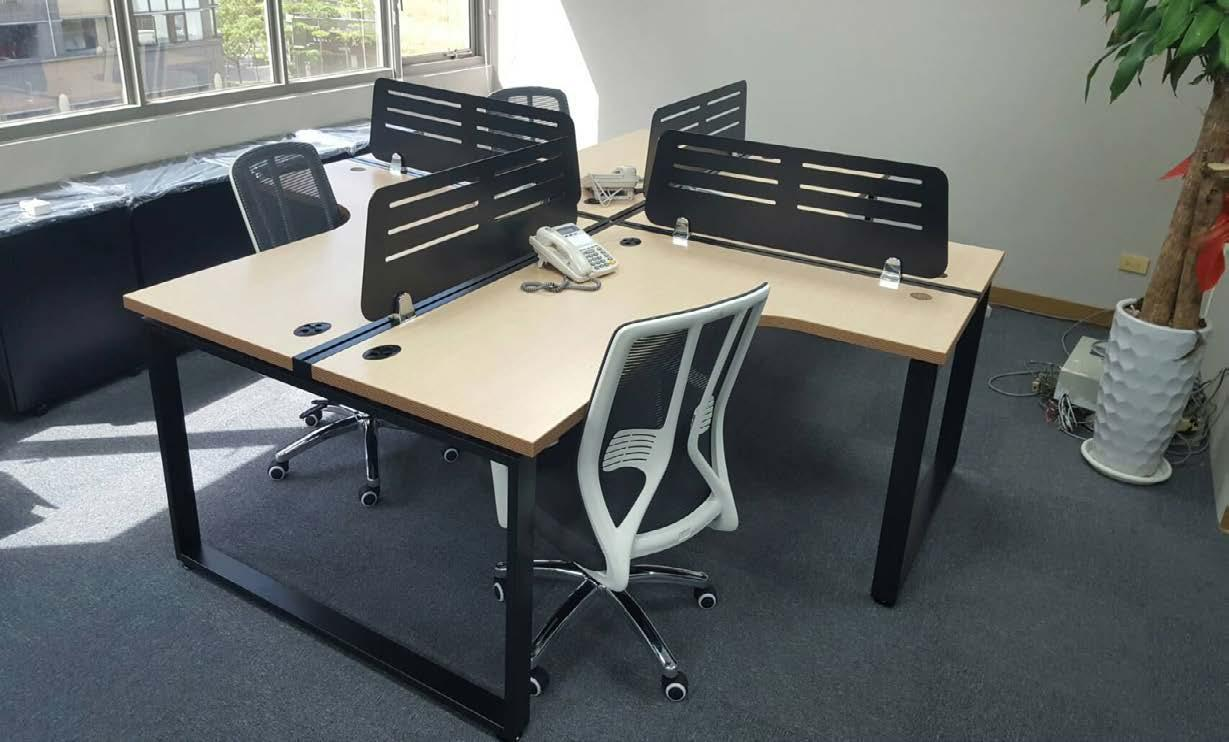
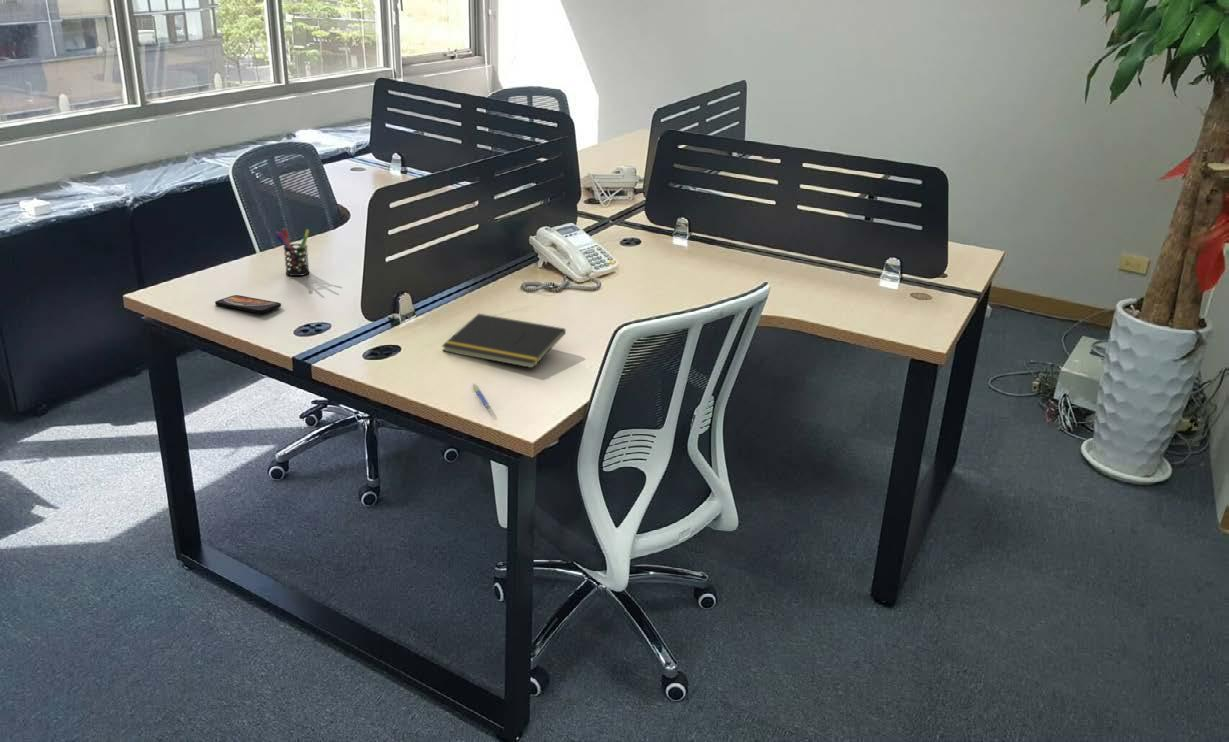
+ pen holder (296, 250)
+ smartphone (248, 304)
+ pen (480, 395)
+ notepad (504, 339)
